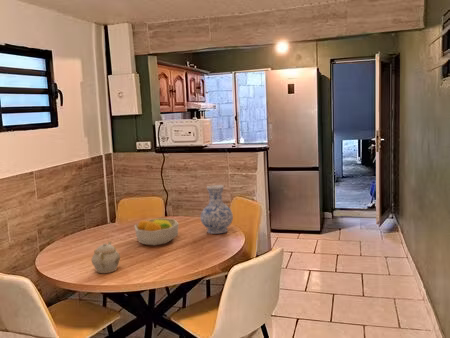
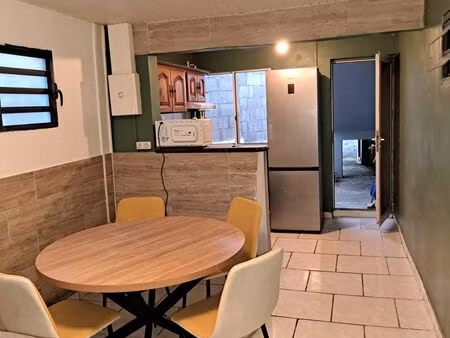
- fruit bowl (156, 228)
- vase (216, 208)
- teapot (105, 257)
